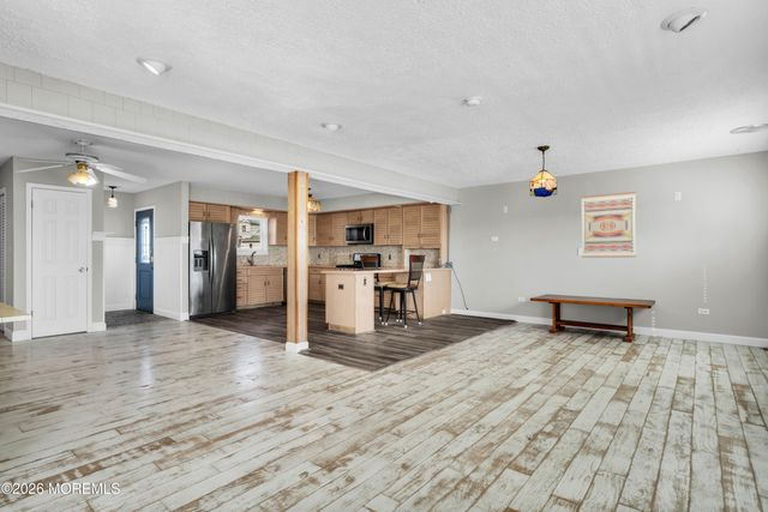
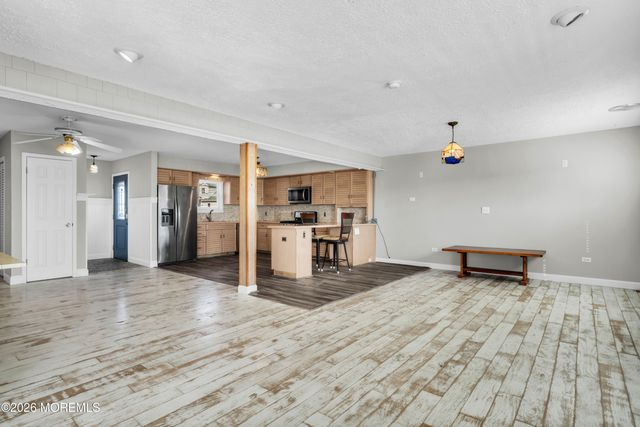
- wall art (607, 225)
